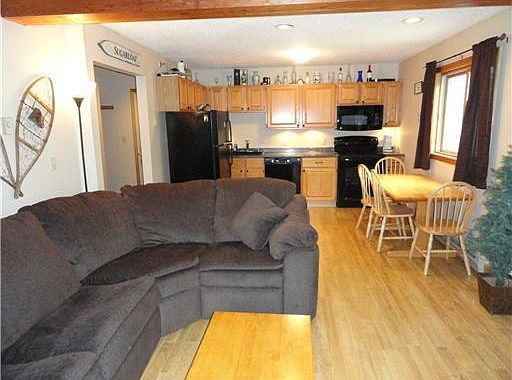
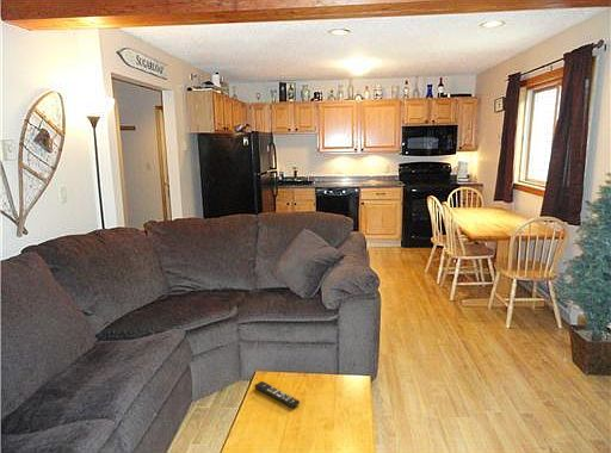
+ remote control (276, 393)
